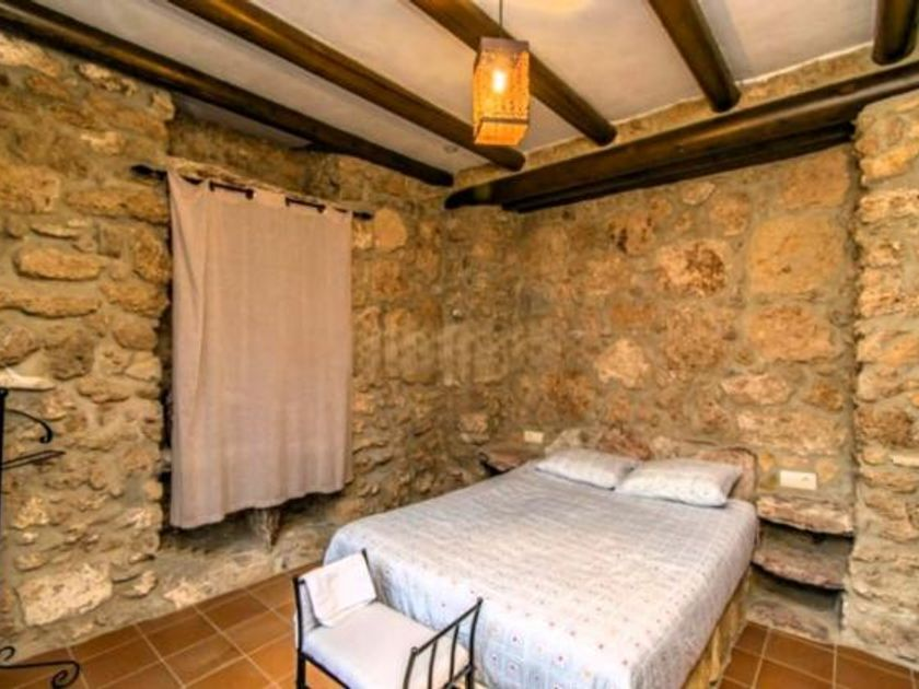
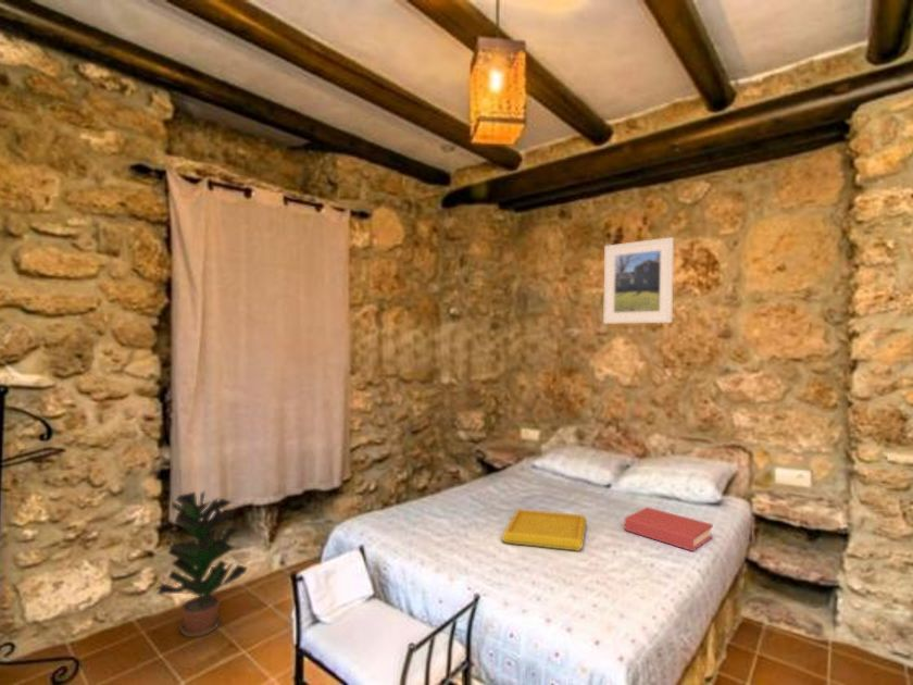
+ potted plant (198, 559)
+ hardback book (667, 527)
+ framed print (637, 282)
+ serving tray (546, 528)
